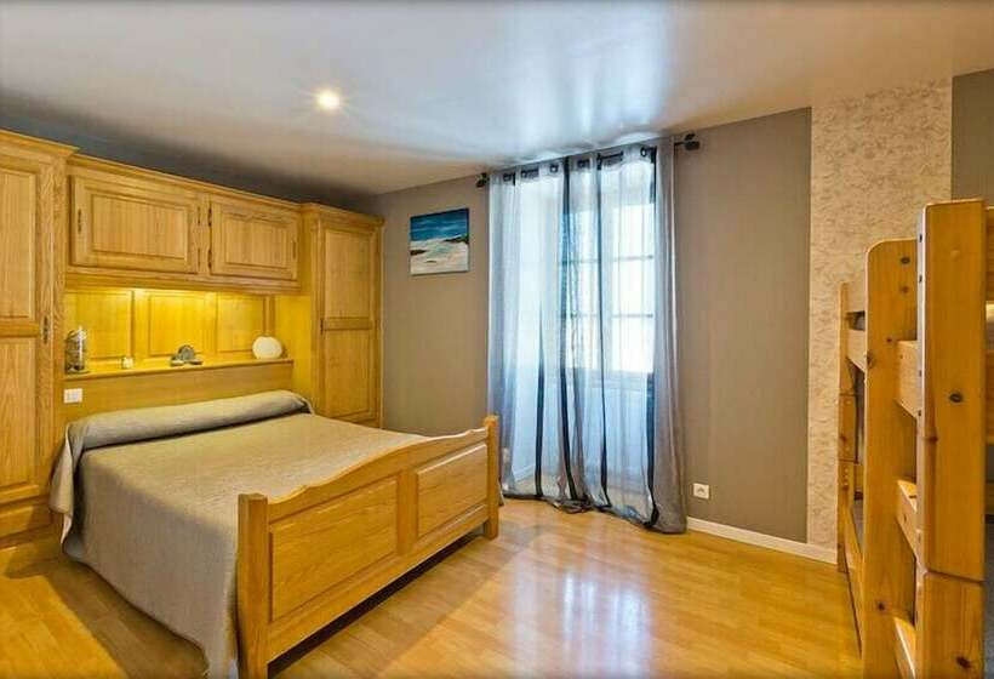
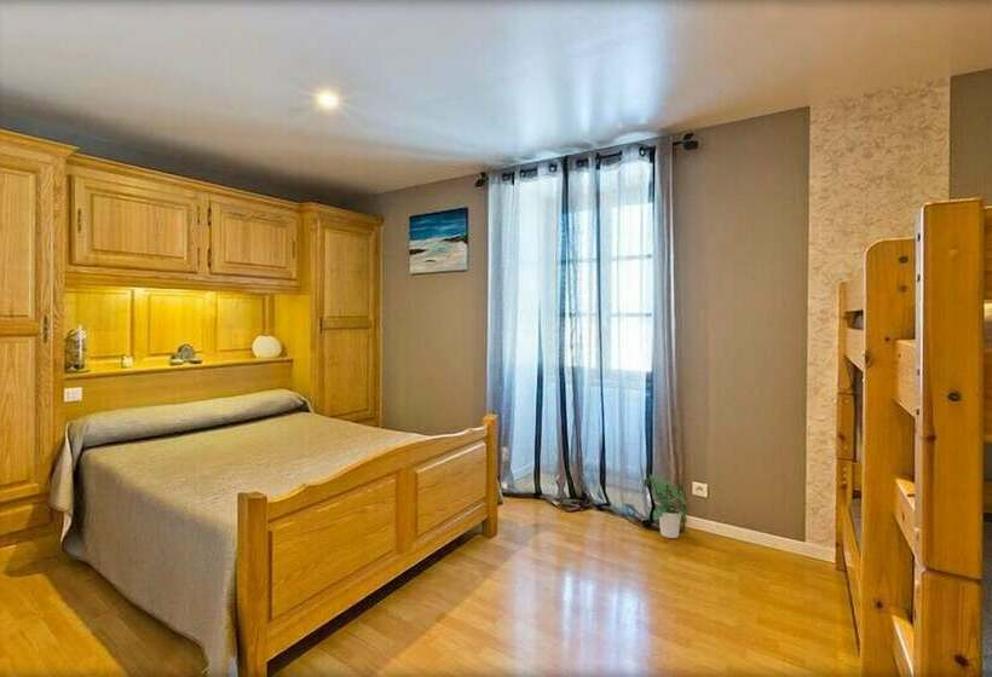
+ potted plant (665, 505)
